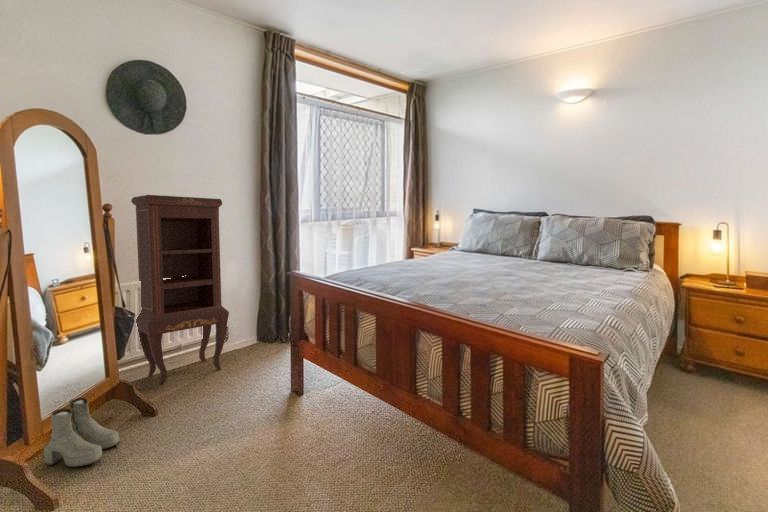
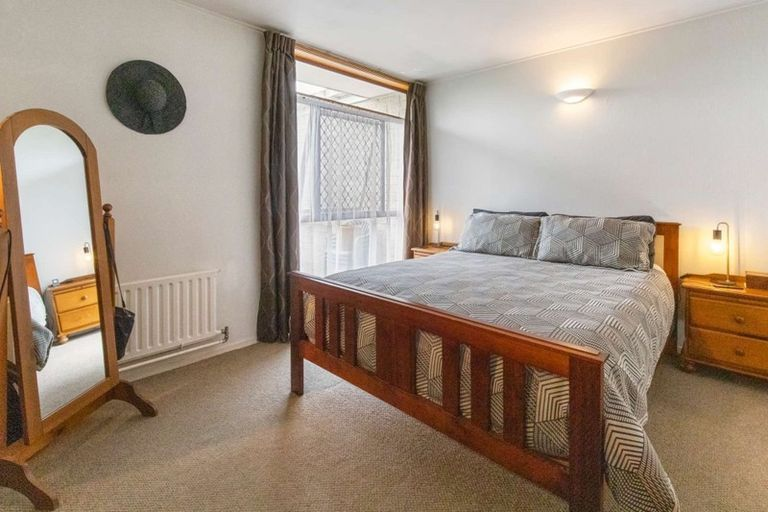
- cabinet (181, 286)
- boots (81, 429)
